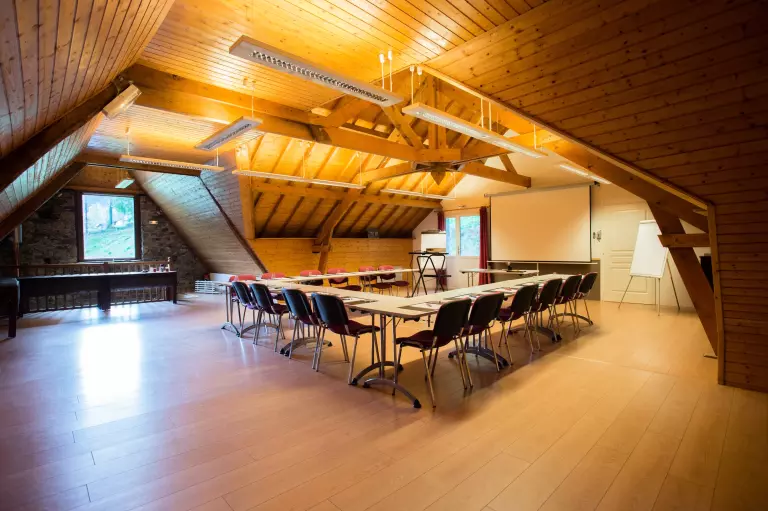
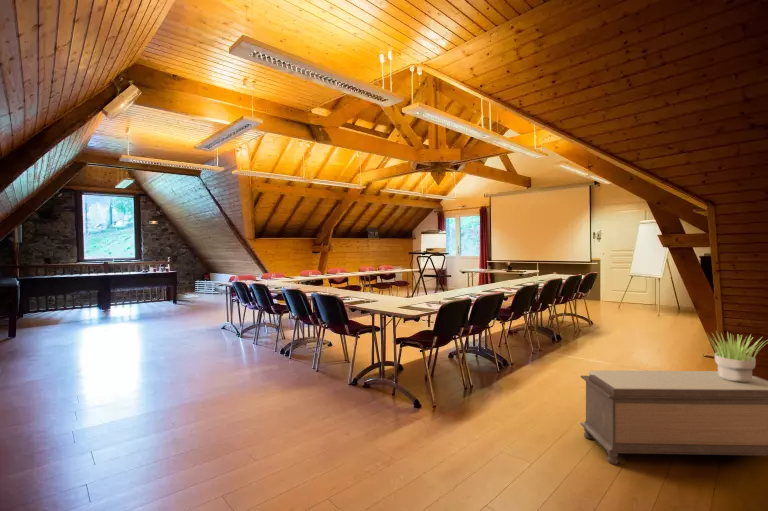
+ bench (681, 415)
+ potted plant (735, 357)
